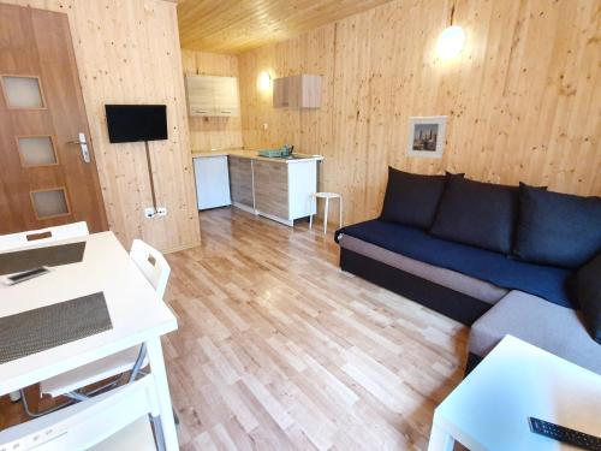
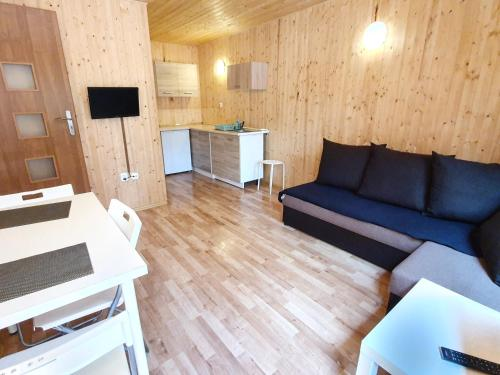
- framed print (424, 137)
- cell phone (28, 274)
